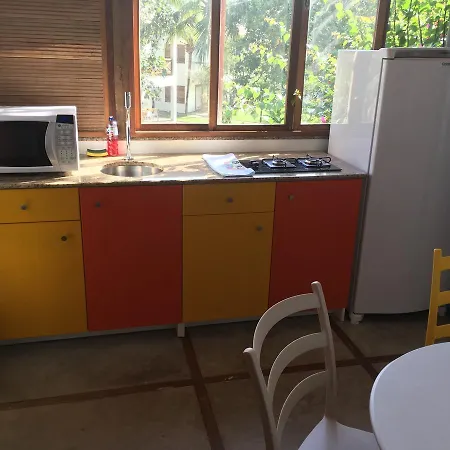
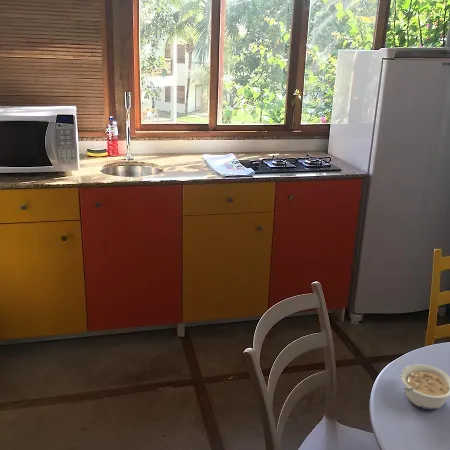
+ legume (426, 388)
